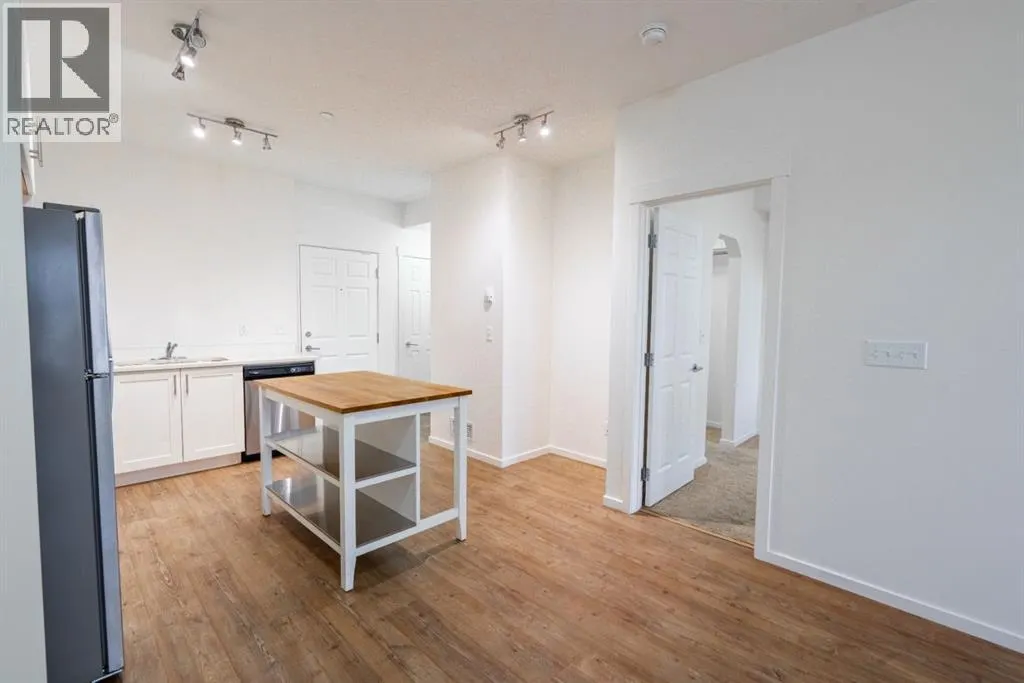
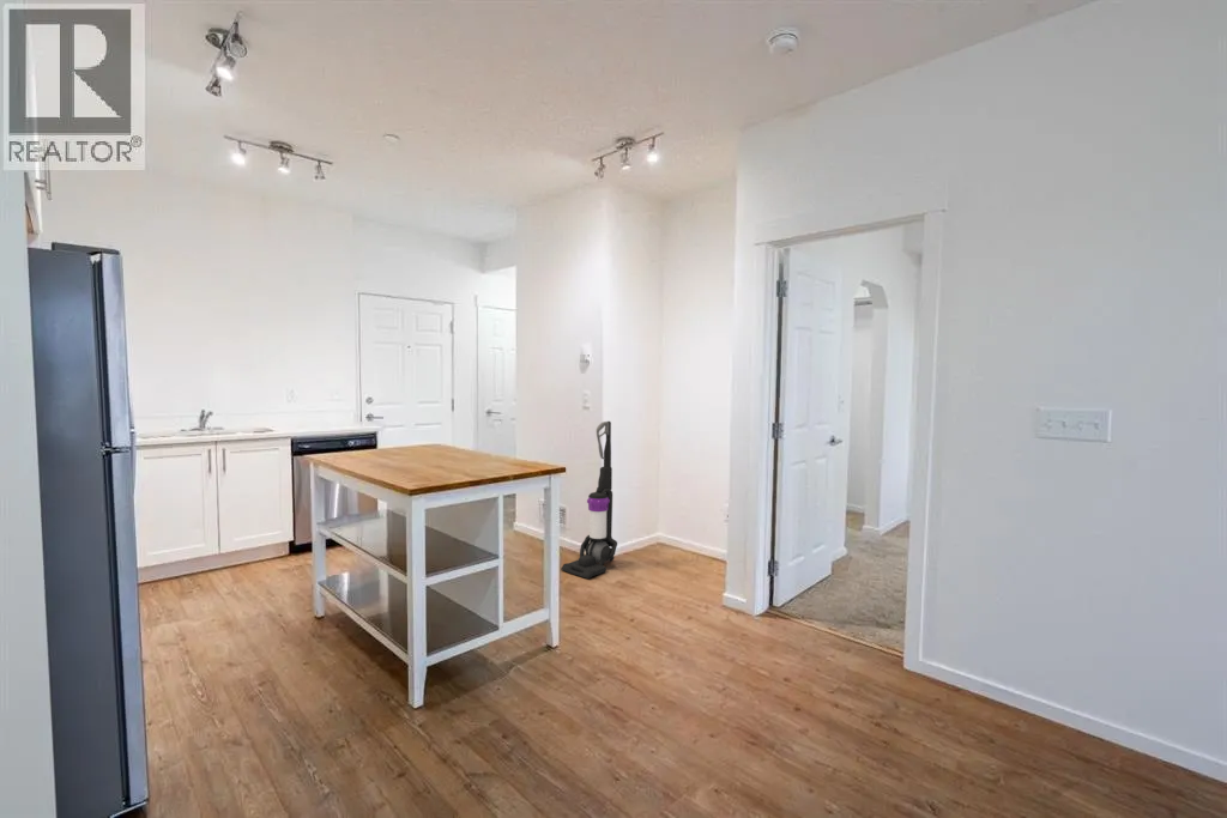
+ vacuum cleaner (594, 495)
